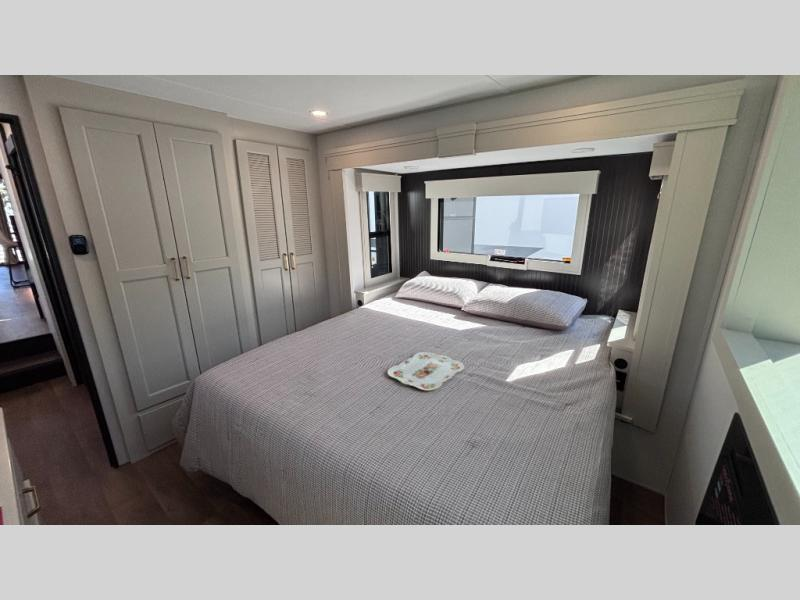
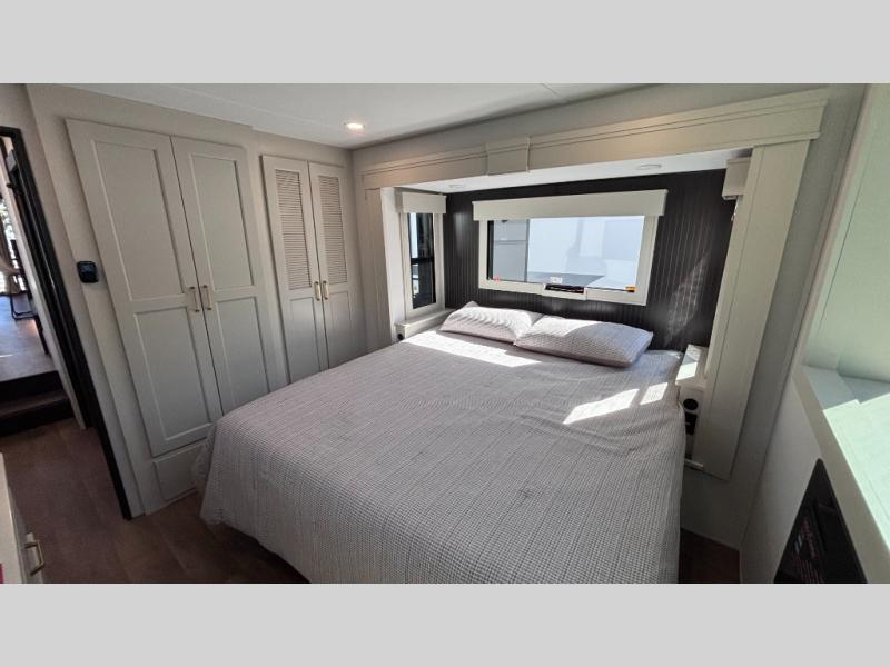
- serving tray (426, 369)
